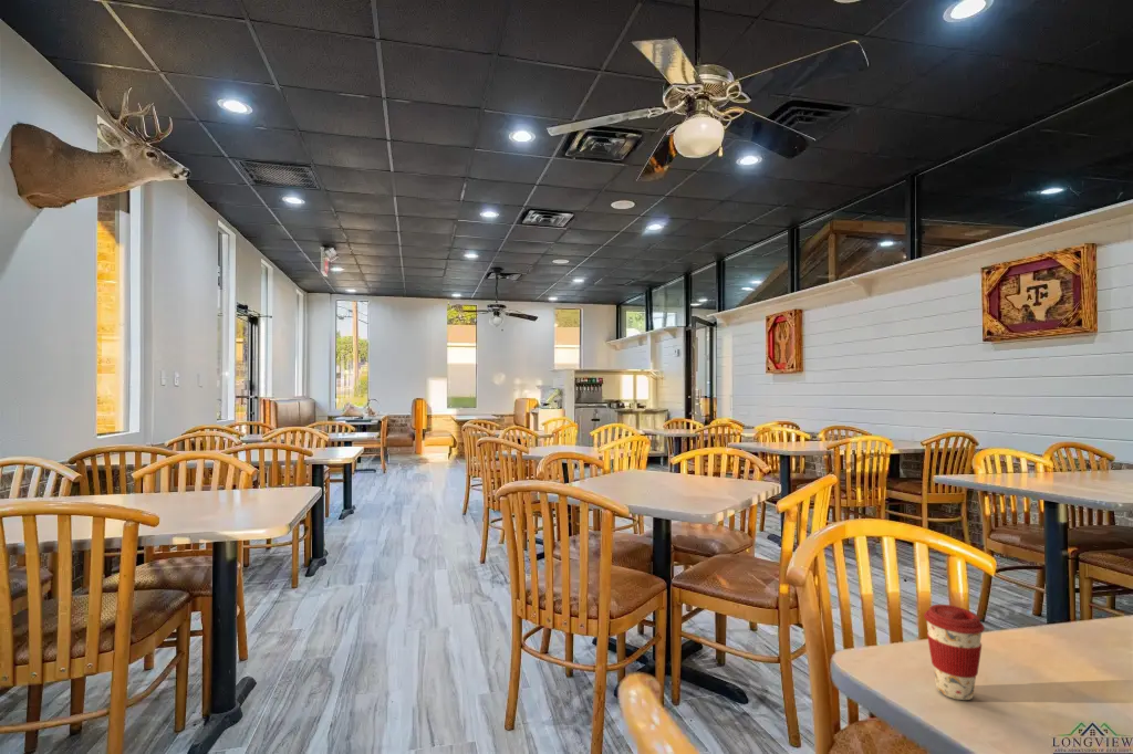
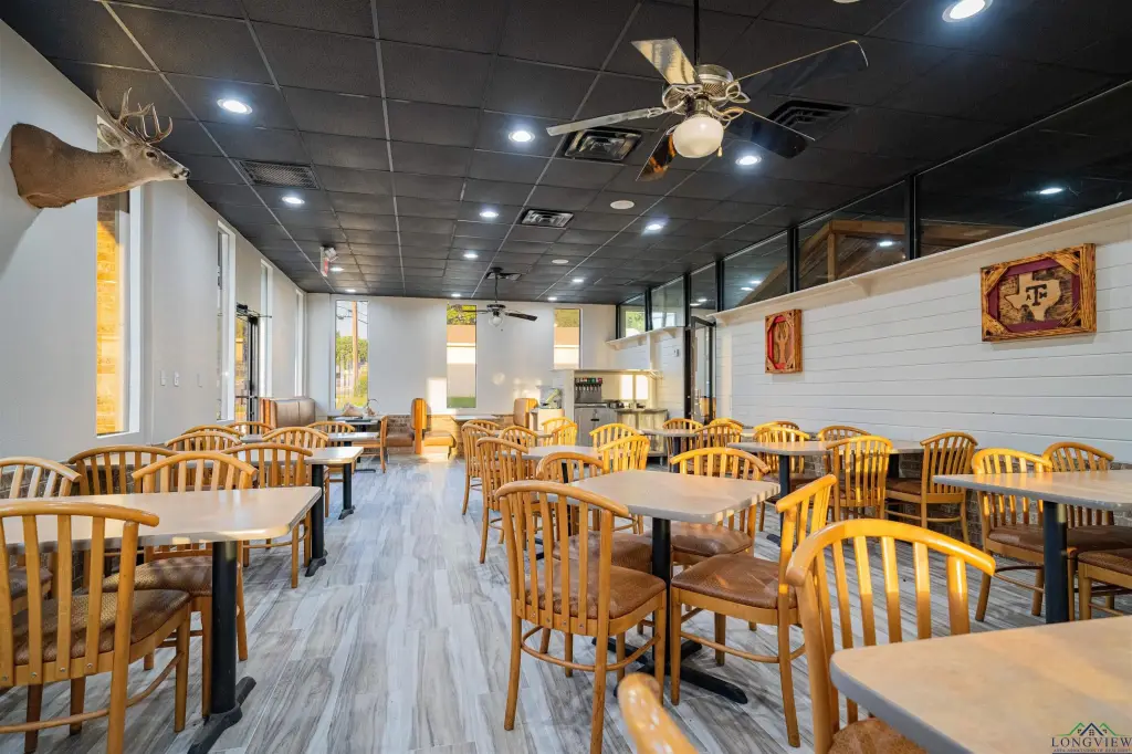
- coffee cup (954, 651)
